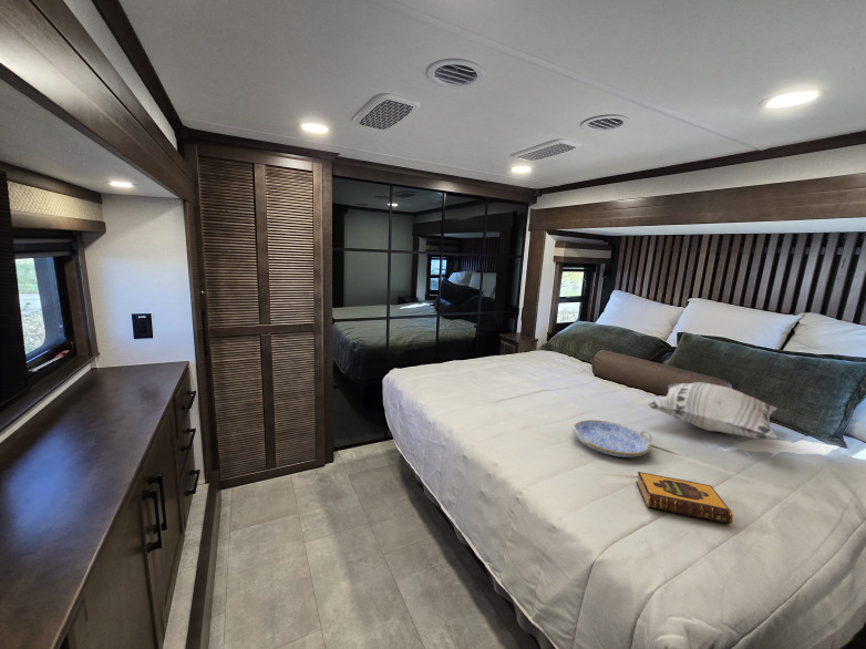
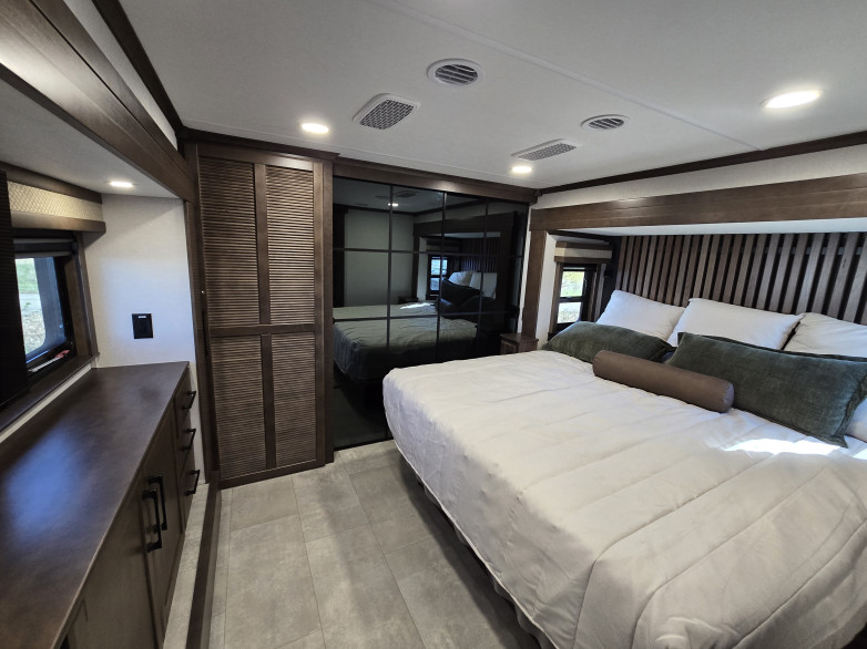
- serving tray (610, 436)
- hardback book (680, 496)
- decorative pillow (712, 406)
